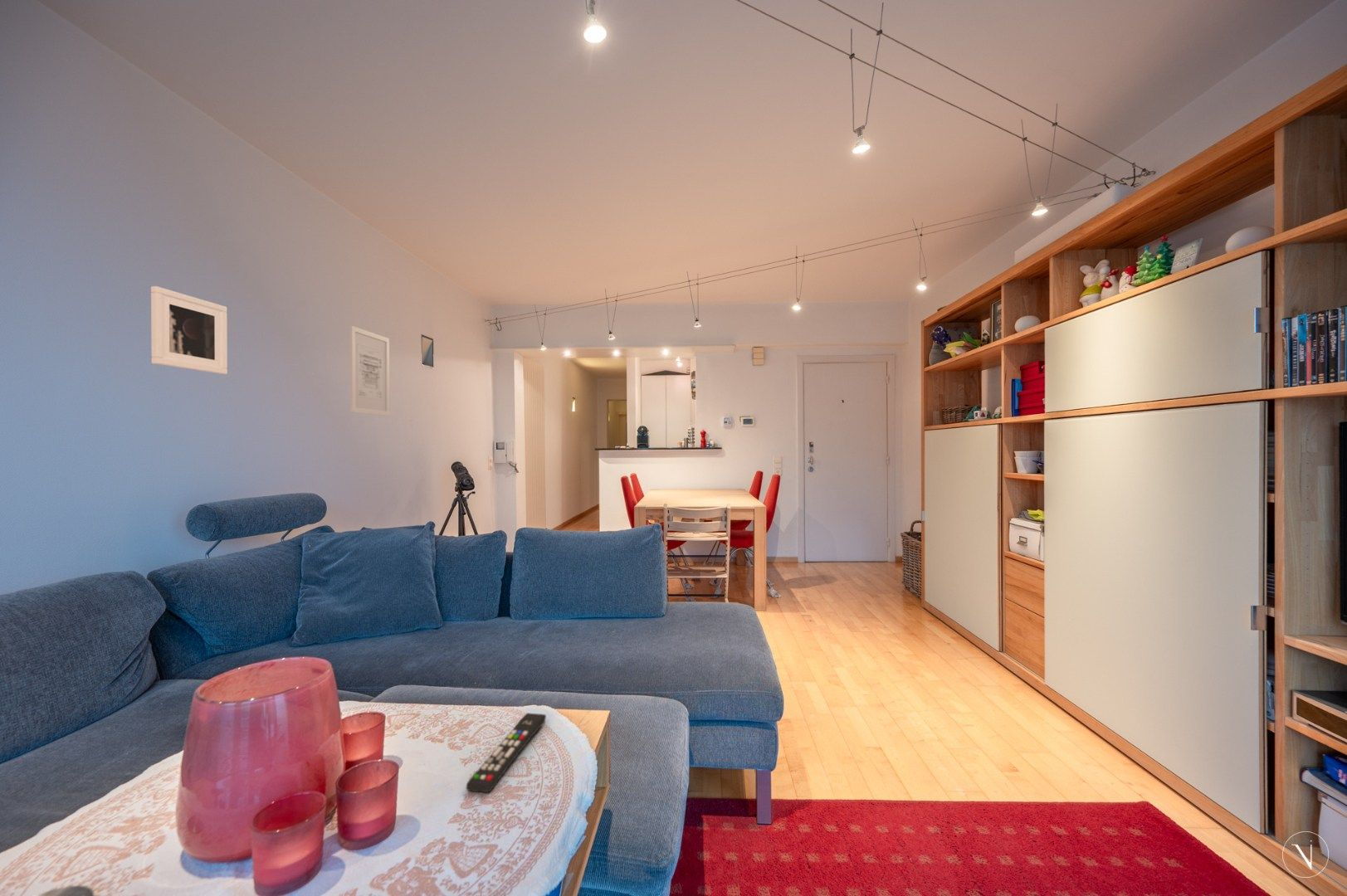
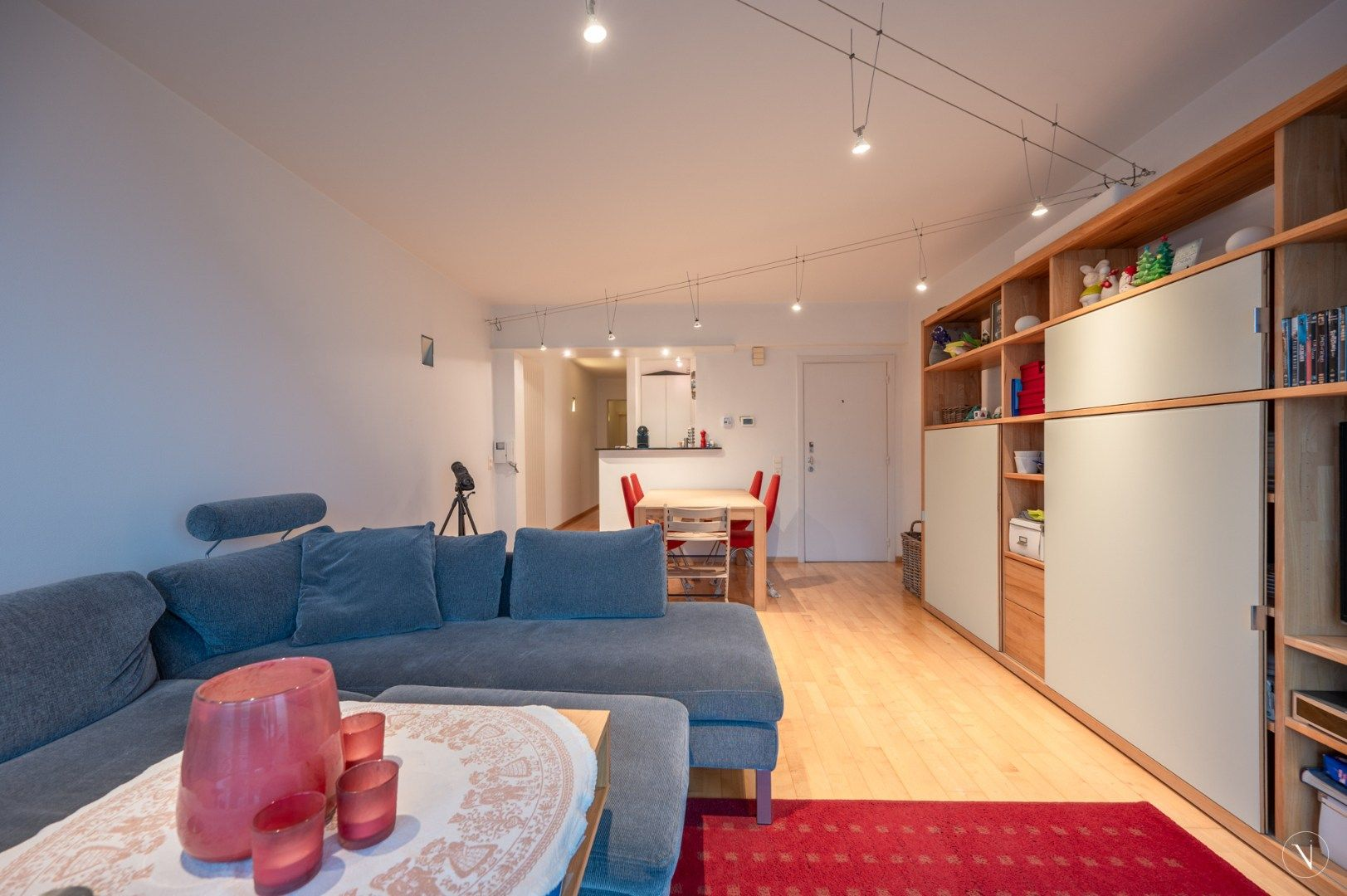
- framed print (192, 333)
- remote control (510, 747)
- wall art (371, 373)
